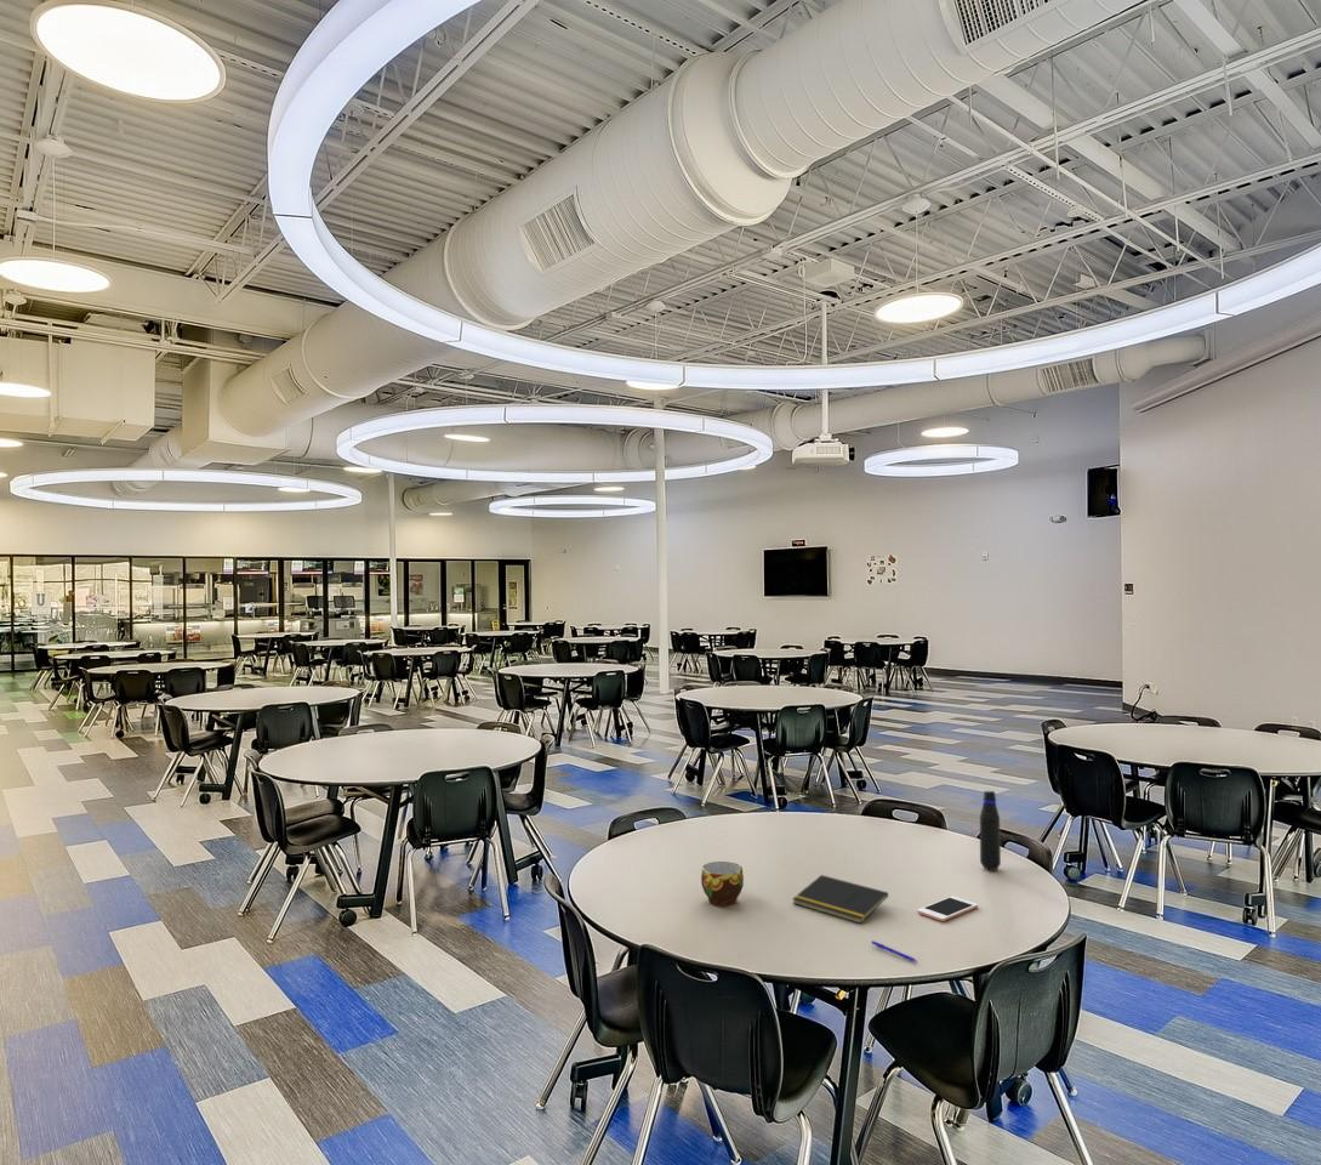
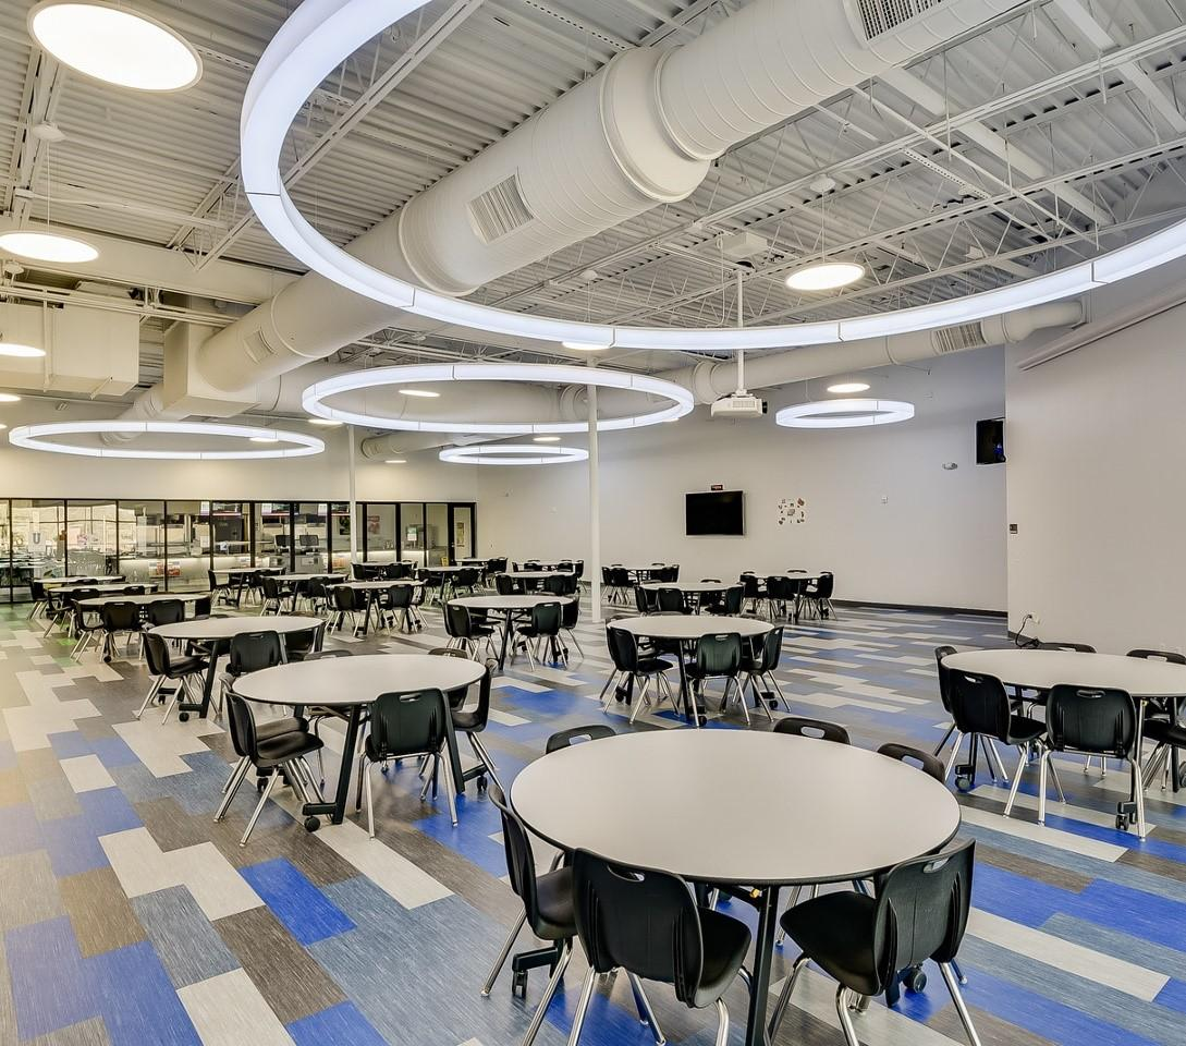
- water bottle (990, 830)
- cup (722, 883)
- cell phone (947, 908)
- pen (894, 951)
- notepad (839, 897)
